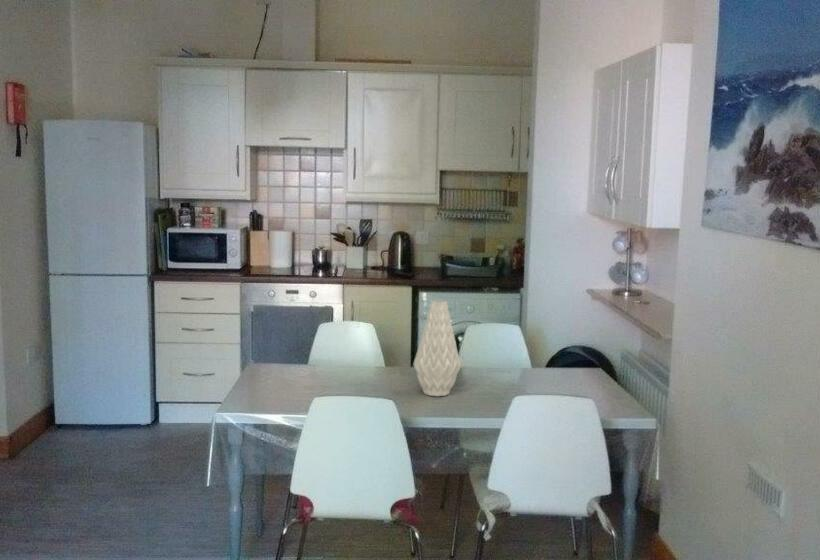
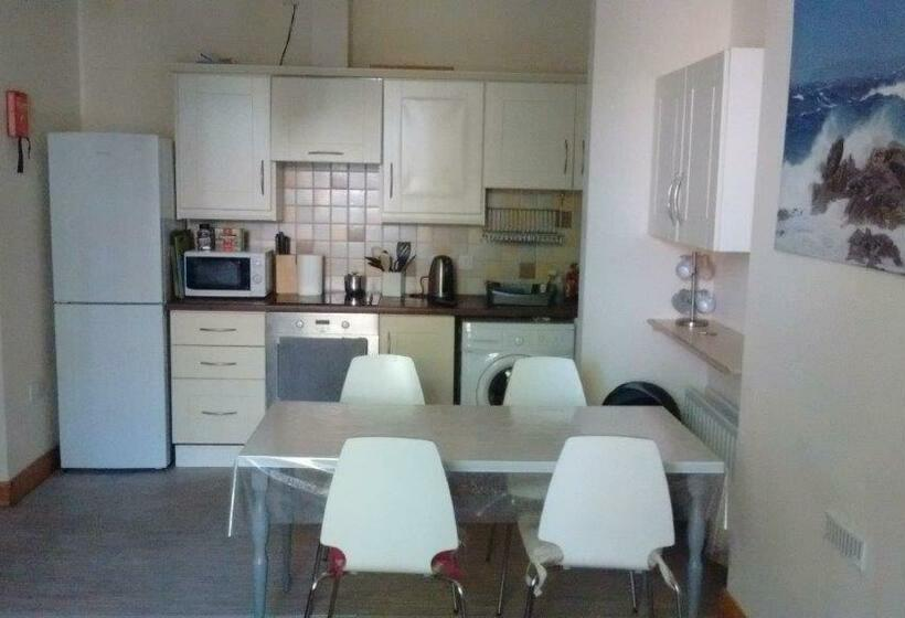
- vase (437, 347)
